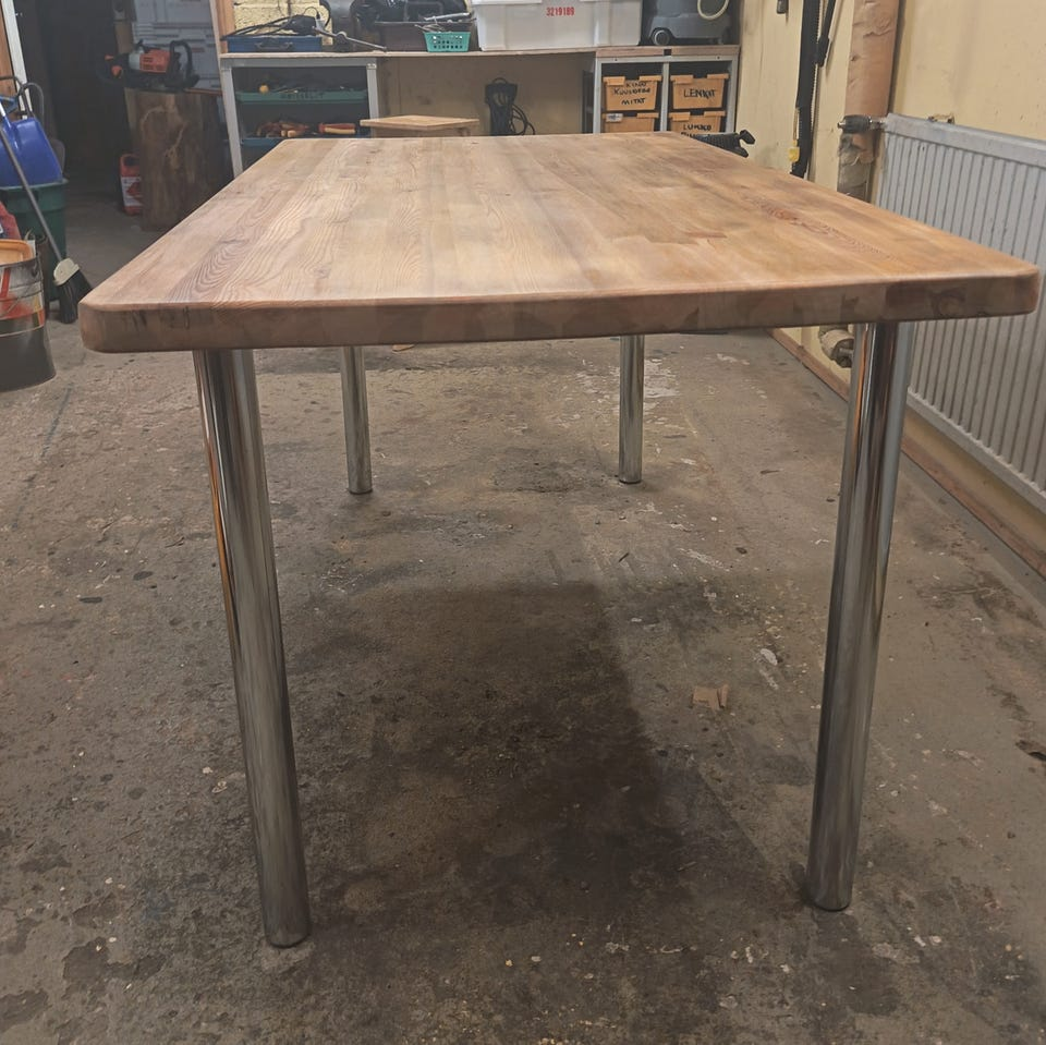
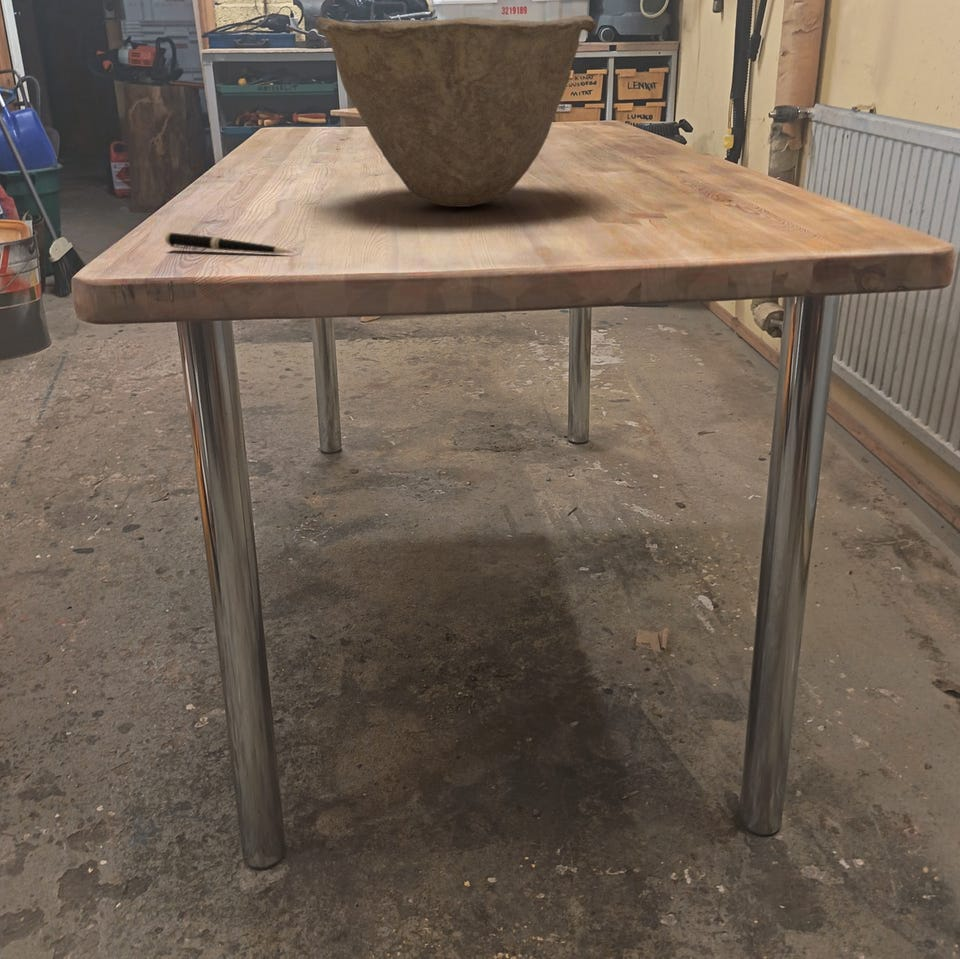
+ bowl (454, 114)
+ pen (229, 243)
